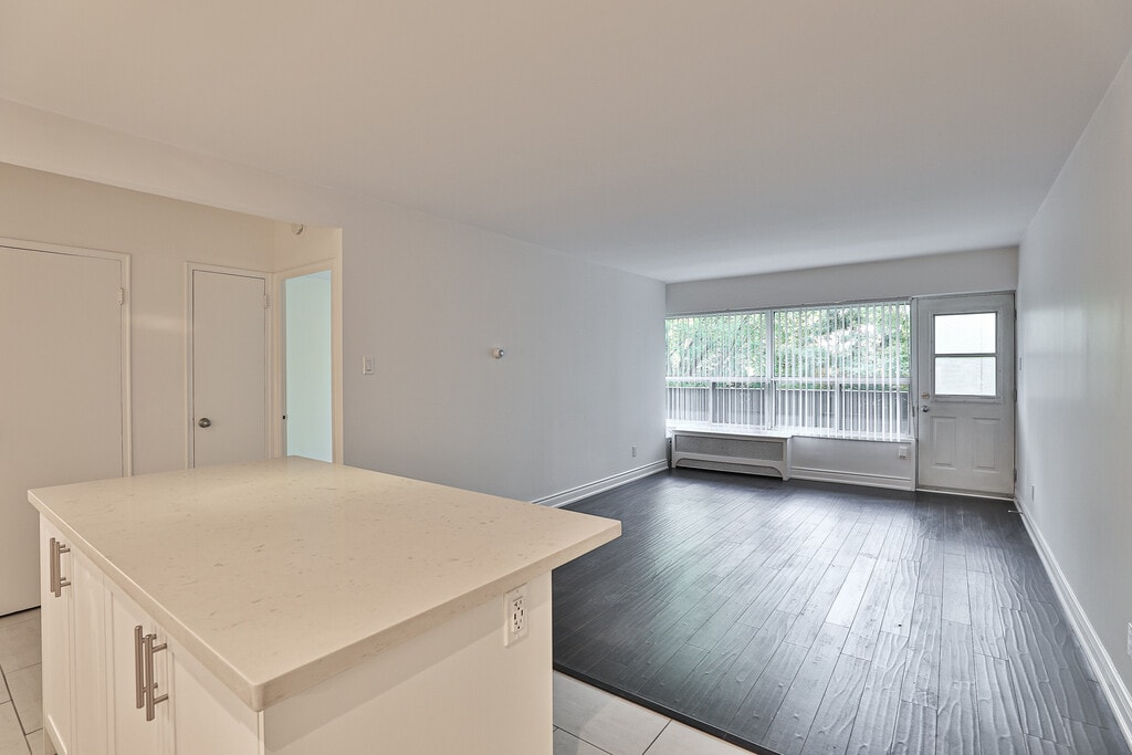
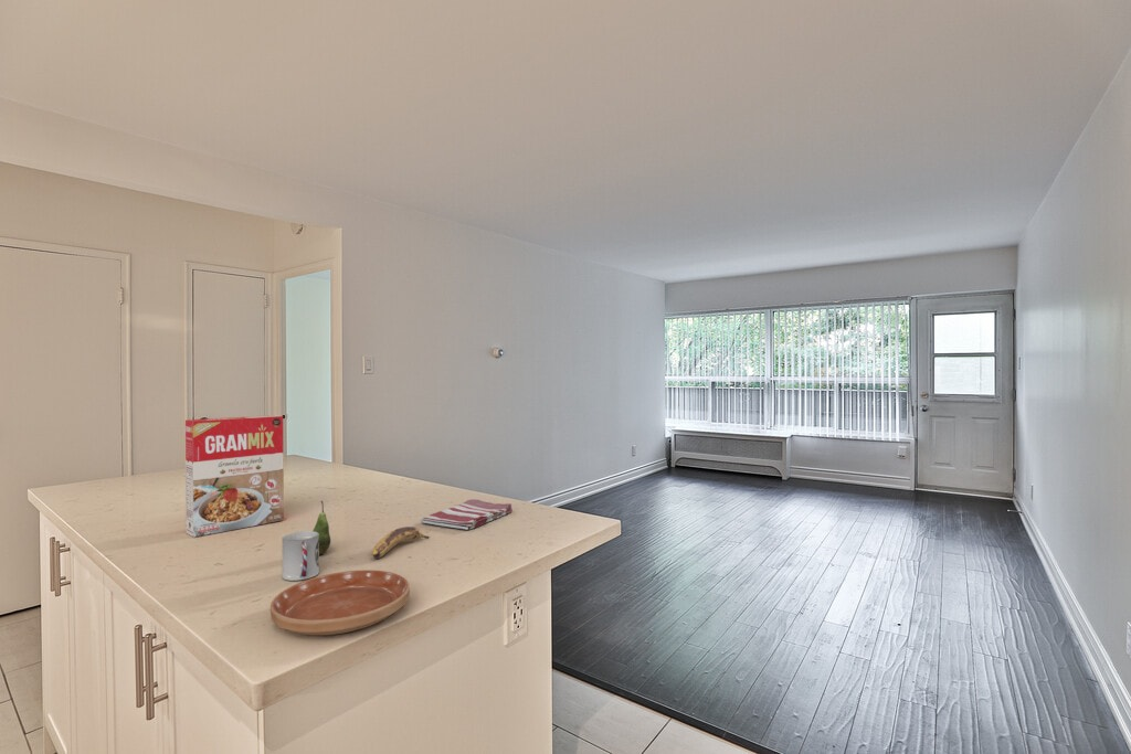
+ cup (302, 556)
+ banana (397, 540)
+ fruit (318, 528)
+ saucer (342, 602)
+ cereal box (236, 471)
+ dish towel (468, 512)
